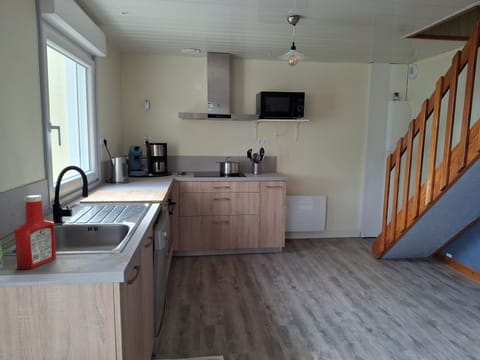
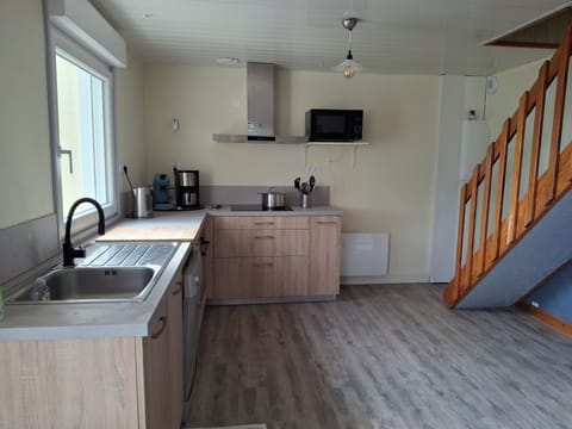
- soap bottle (35, 229)
